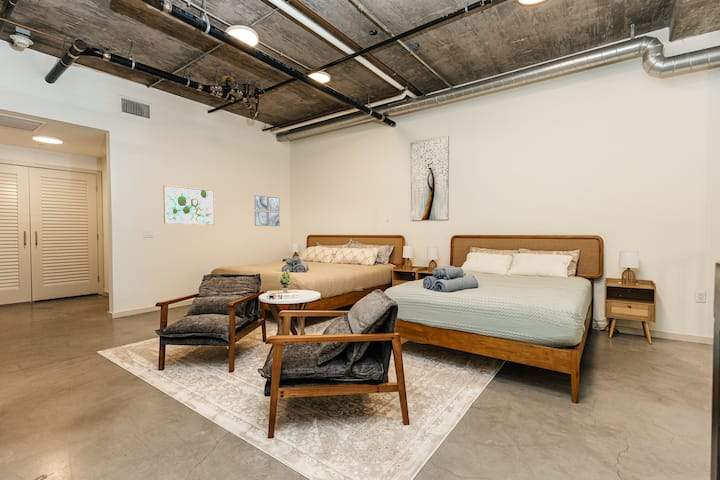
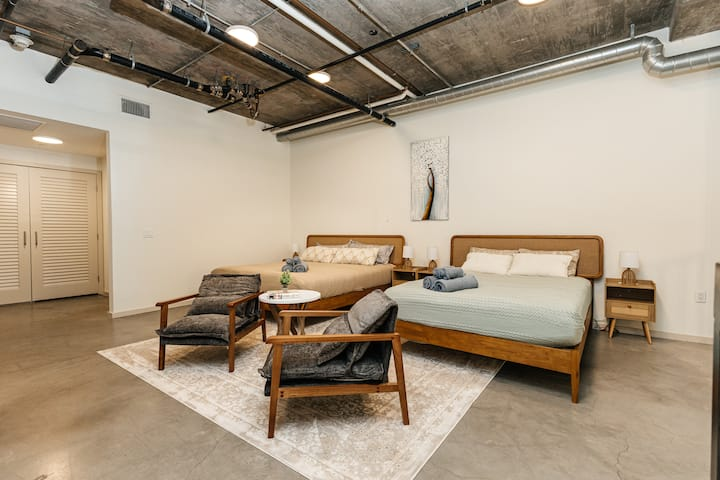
- wall art (190, 206)
- wall art (267, 210)
